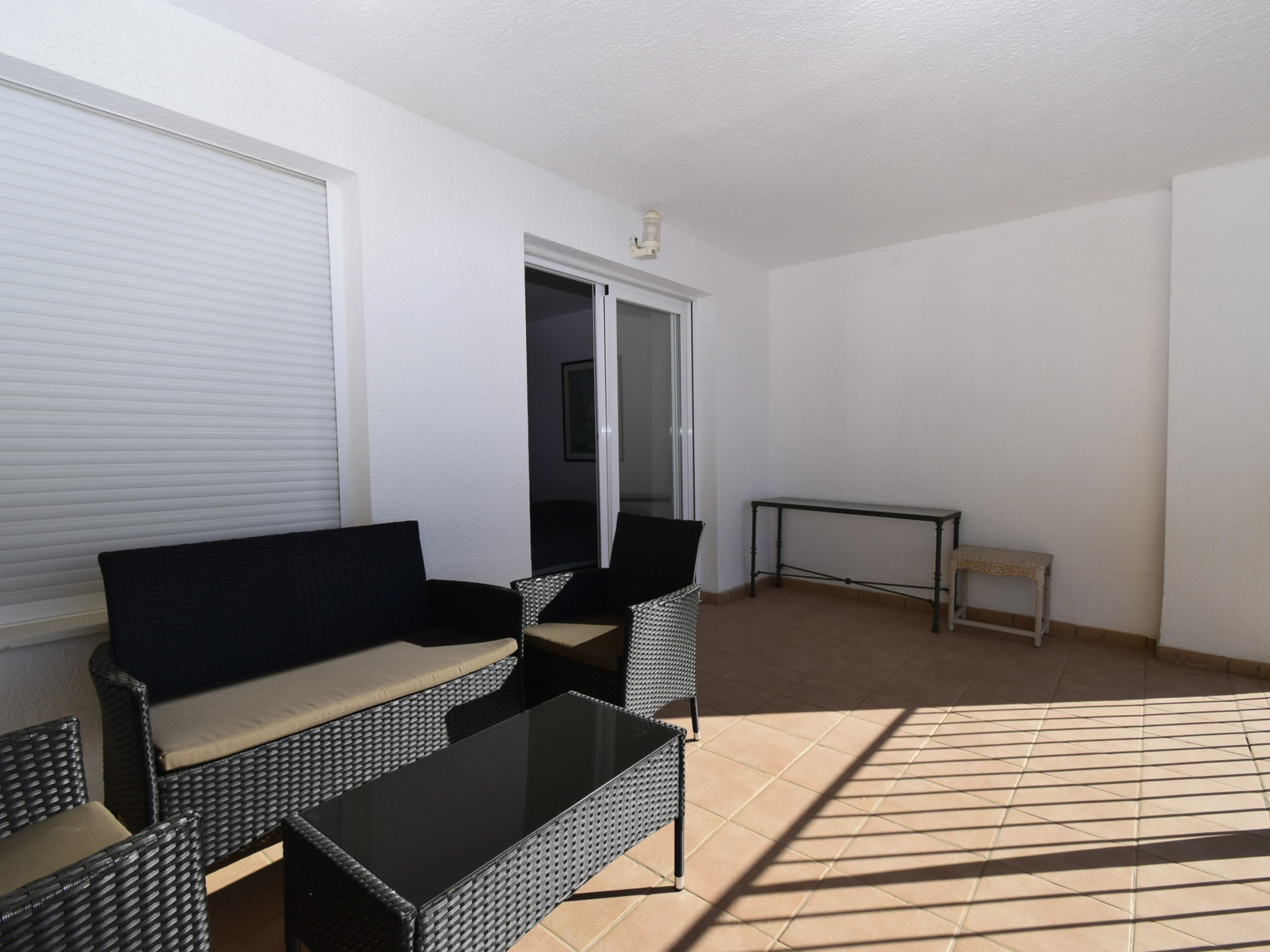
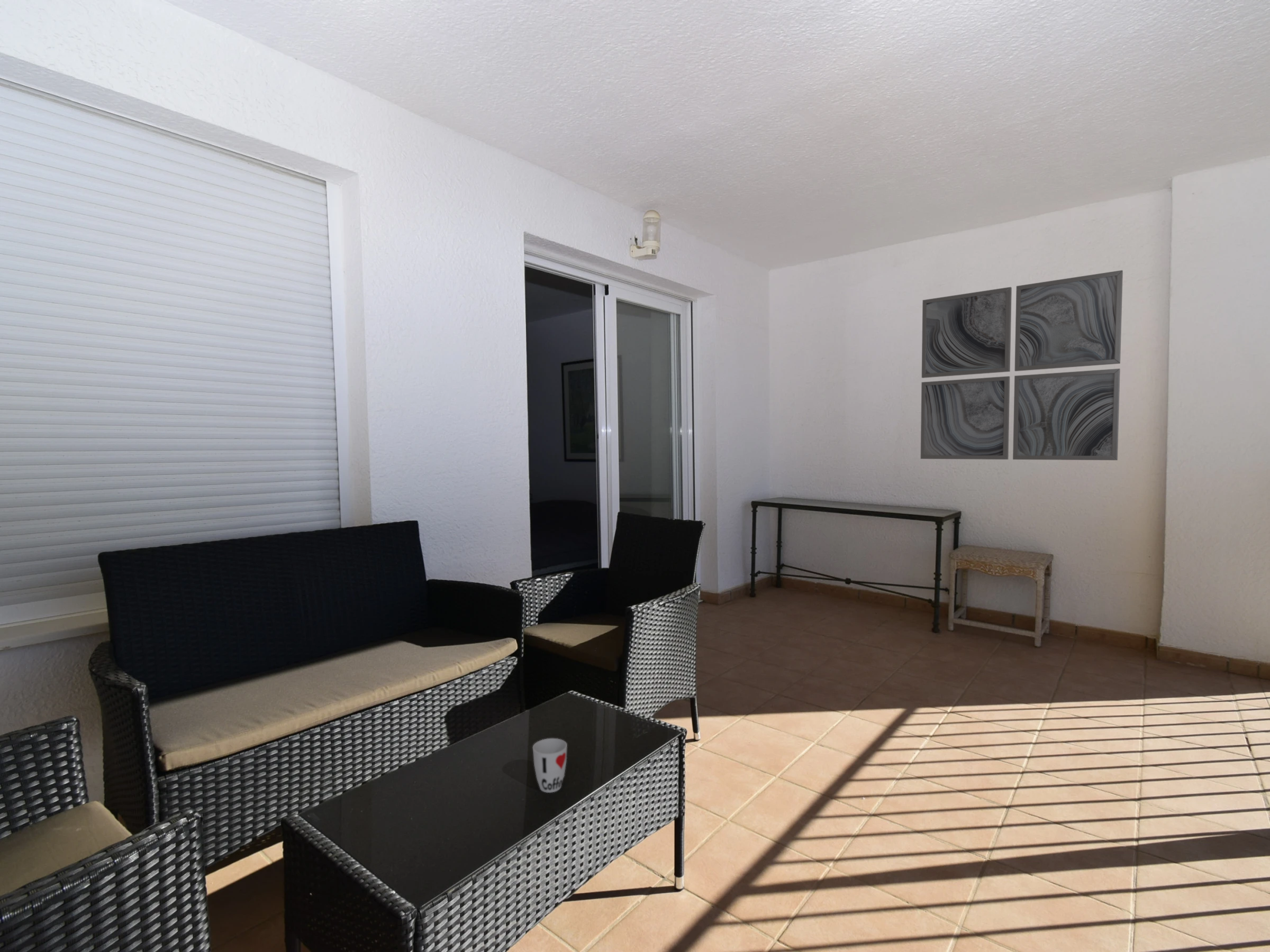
+ wall art (1010, 371)
+ cup (550, 766)
